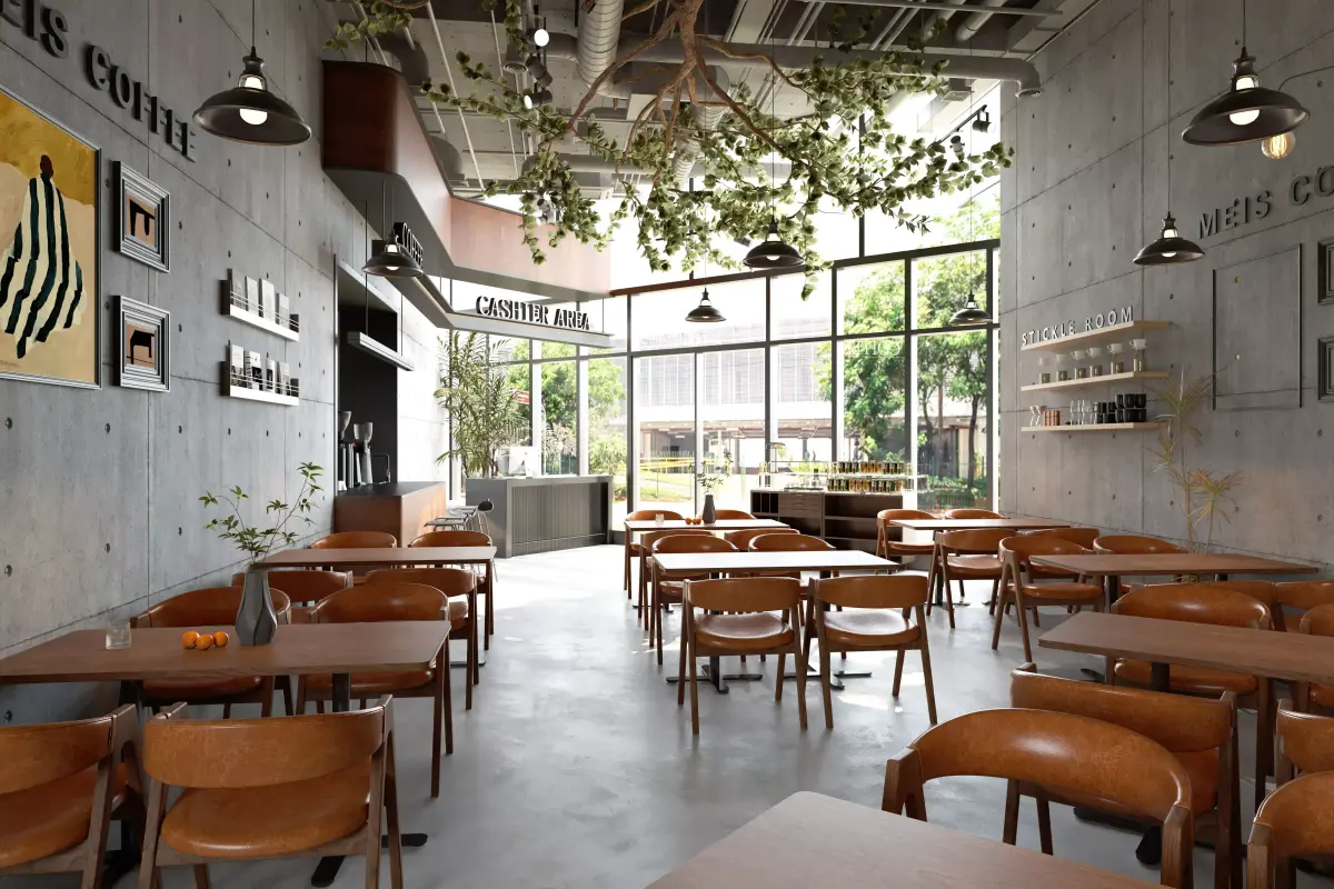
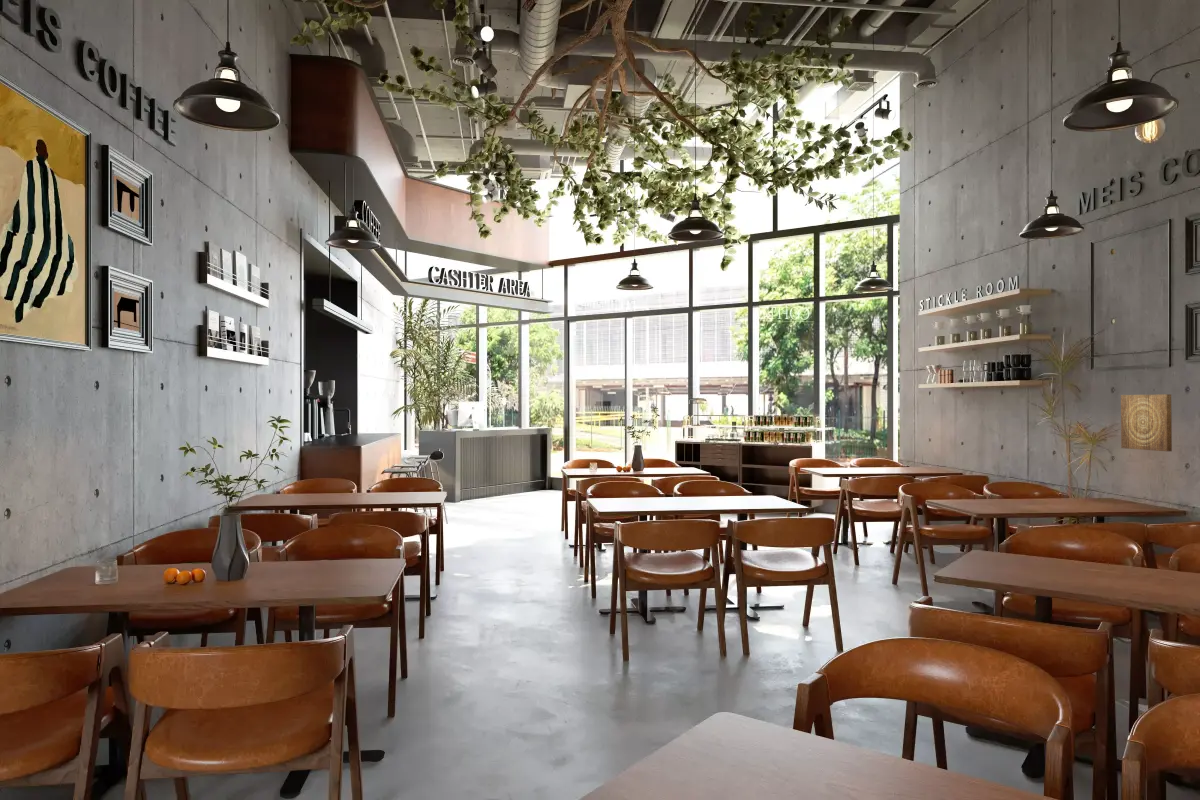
+ wall art (1145, 422)
